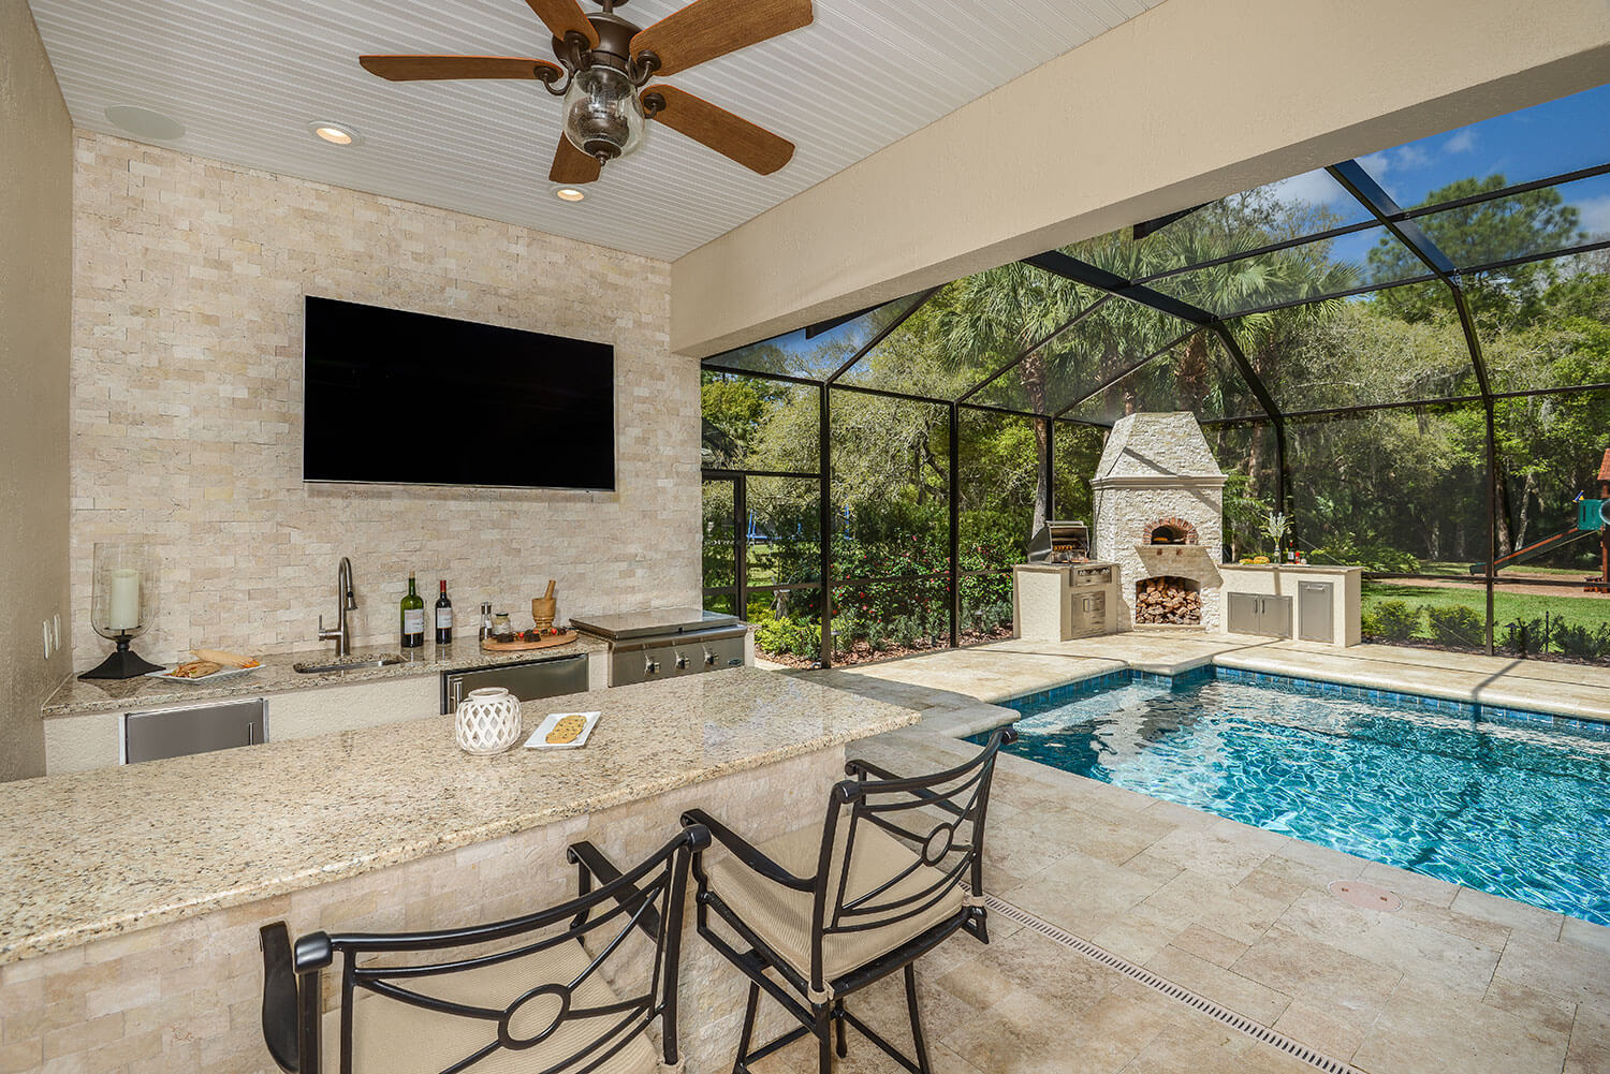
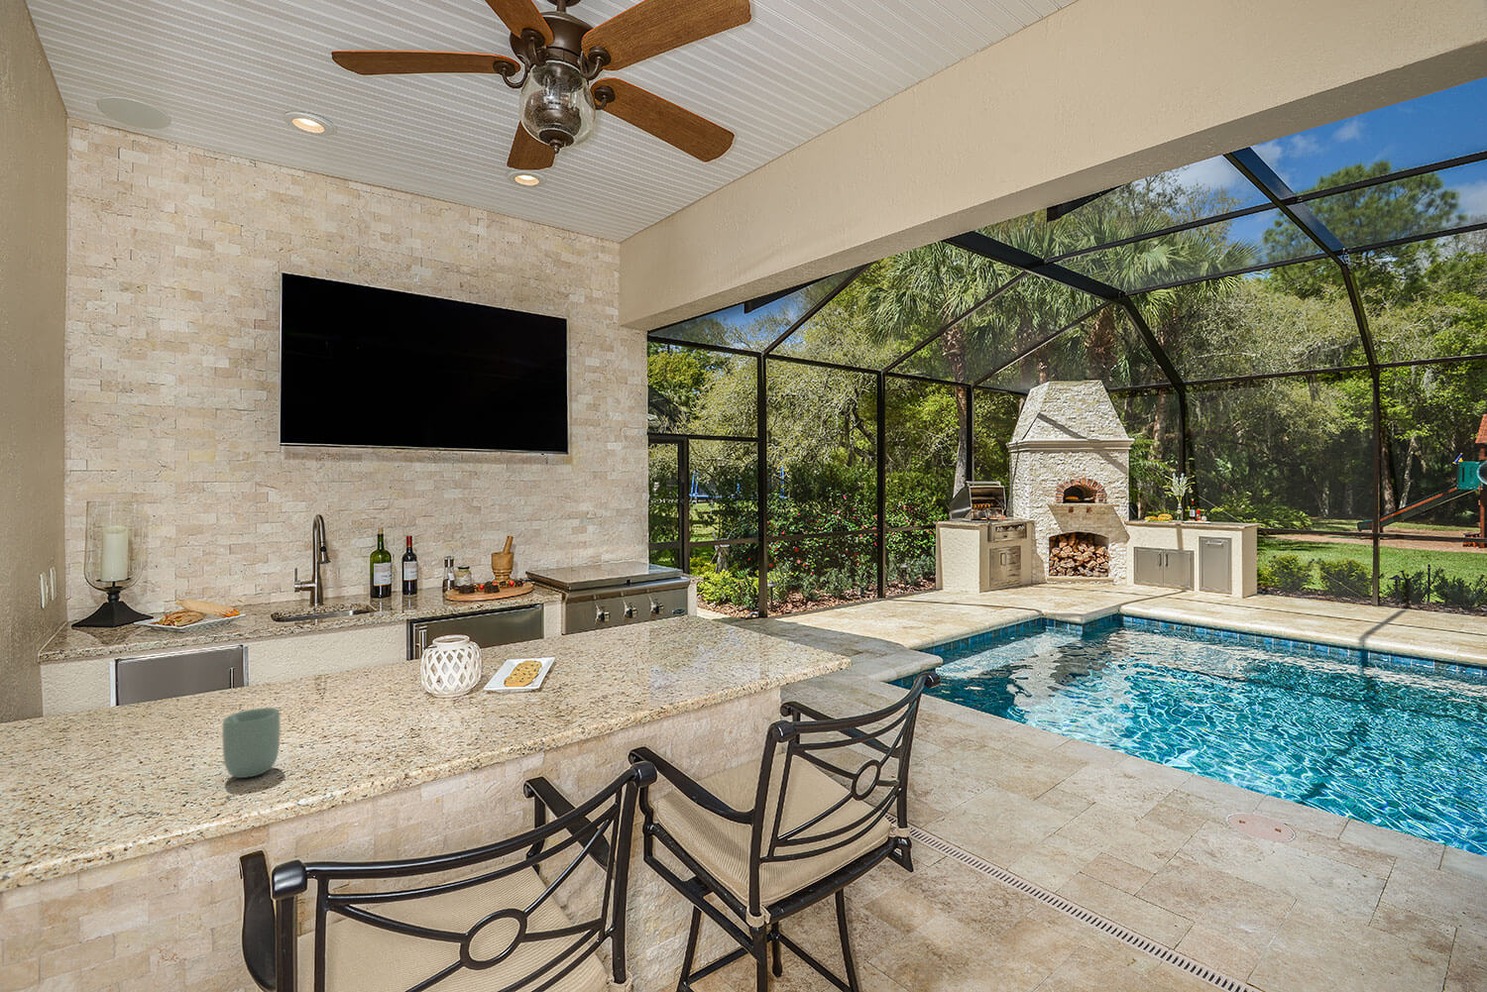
+ cup (251, 743)
